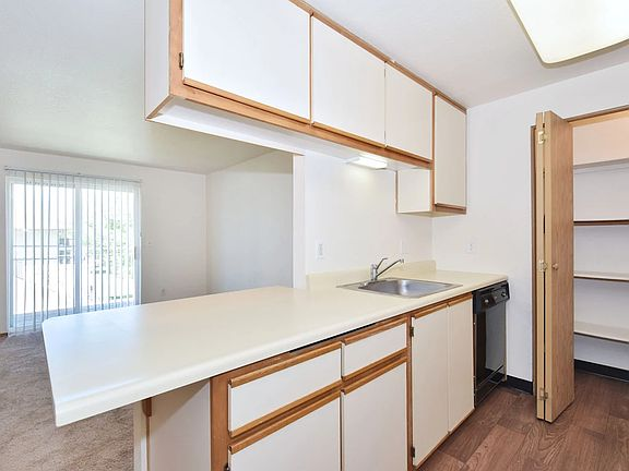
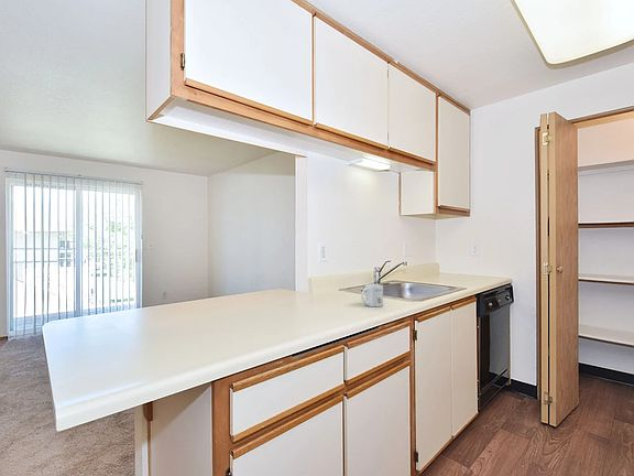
+ mug (371, 295)
